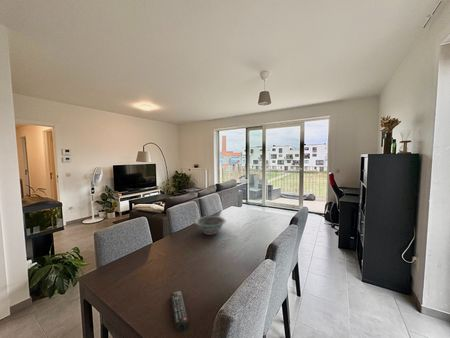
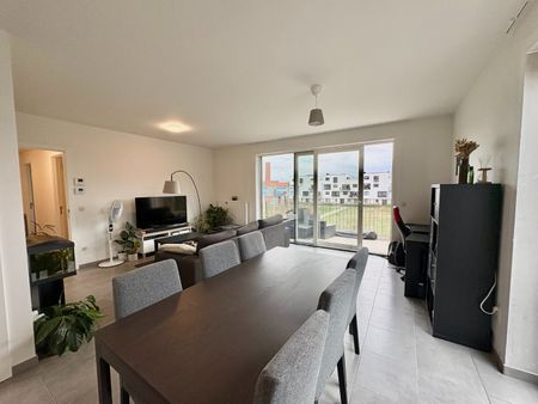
- remote control (178, 307)
- decorative bowl (210, 226)
